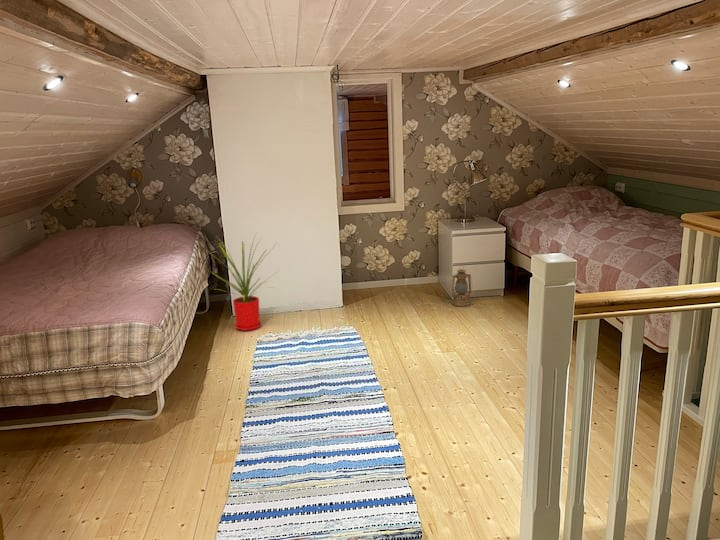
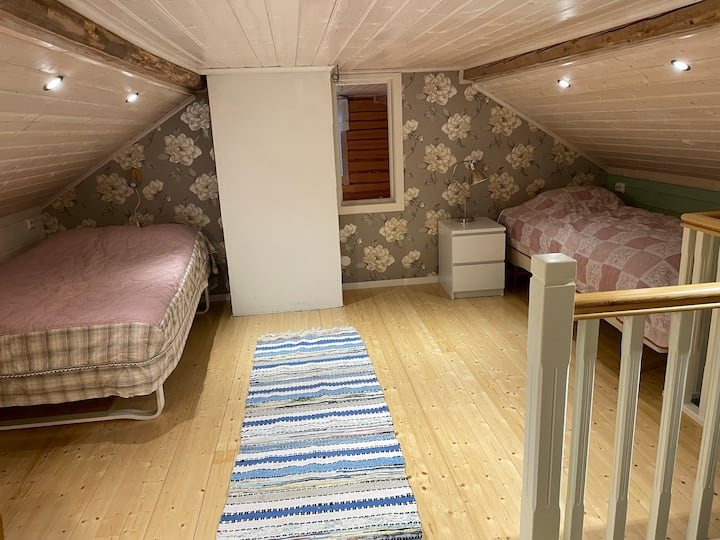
- lantern (461, 285)
- house plant (244, 281)
